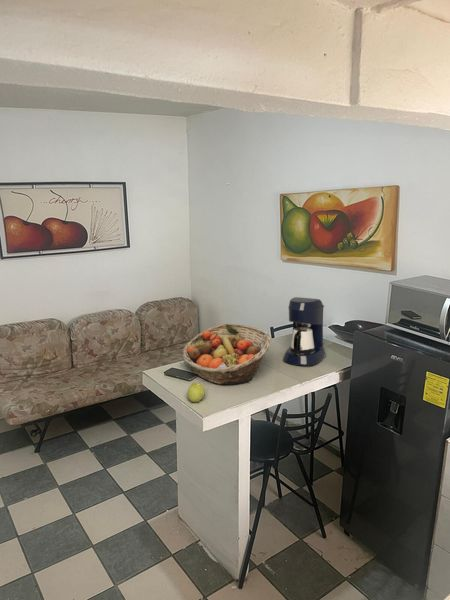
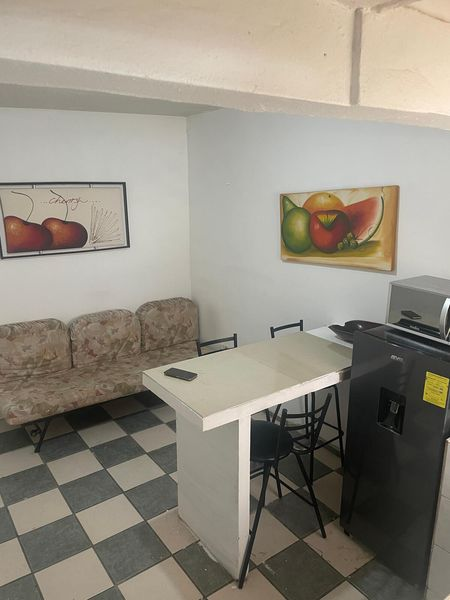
- coffee maker (305, 329)
- apple (196, 392)
- fruit basket (226, 352)
